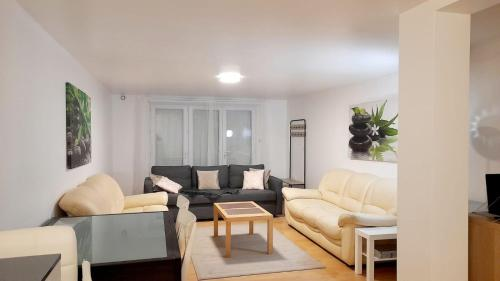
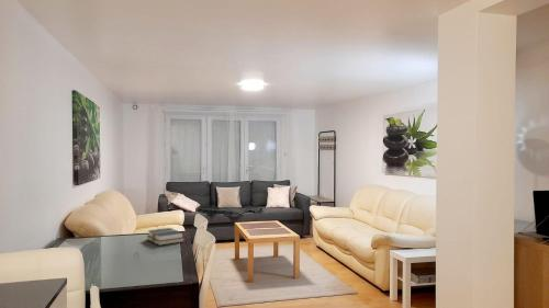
+ book (165, 236)
